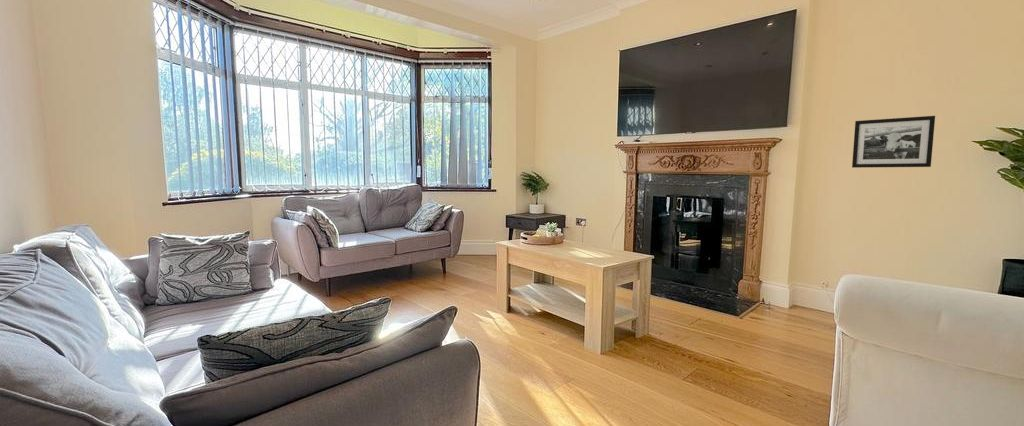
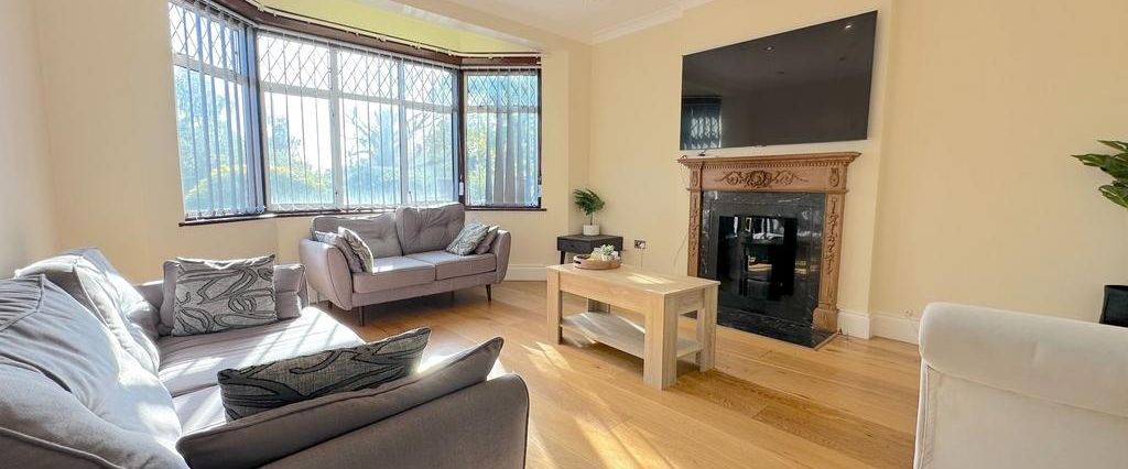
- picture frame (891, 143)
